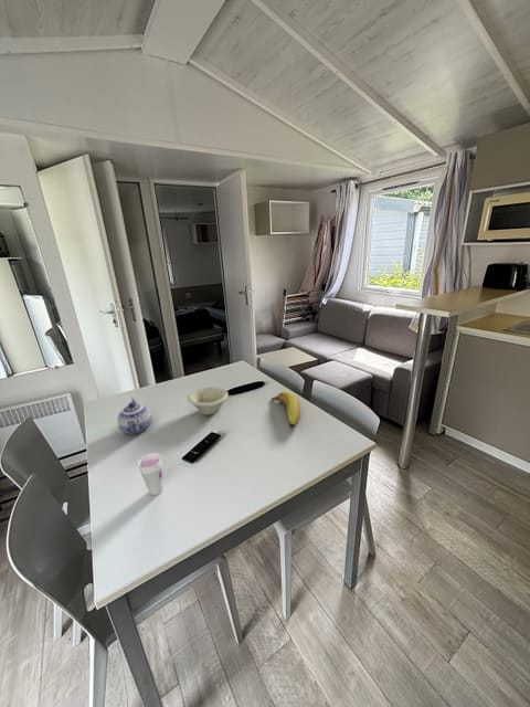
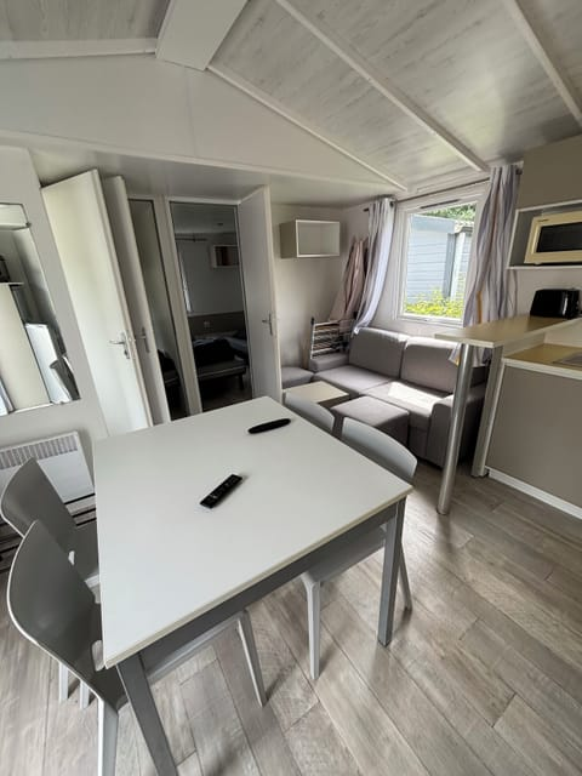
- bowl (209, 402)
- fruit (284, 403)
- teapot (134, 415)
- cup (152, 475)
